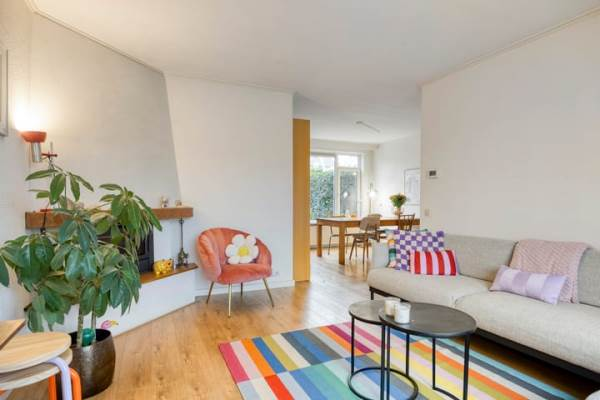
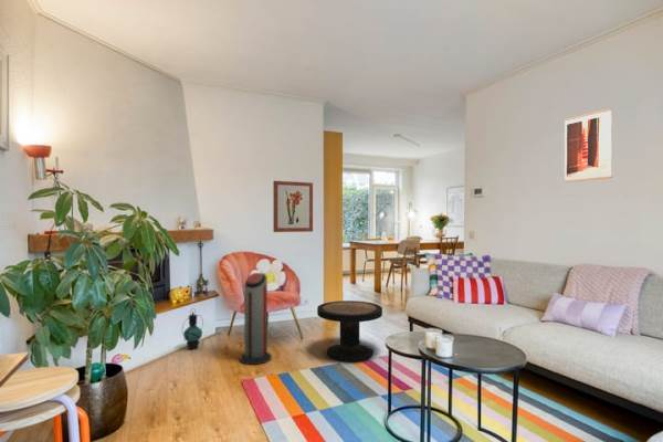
+ air purifier (255, 315)
+ wall art (293, 207)
+ side table (349, 330)
+ lantern (192, 328)
+ wall art (587, 147)
